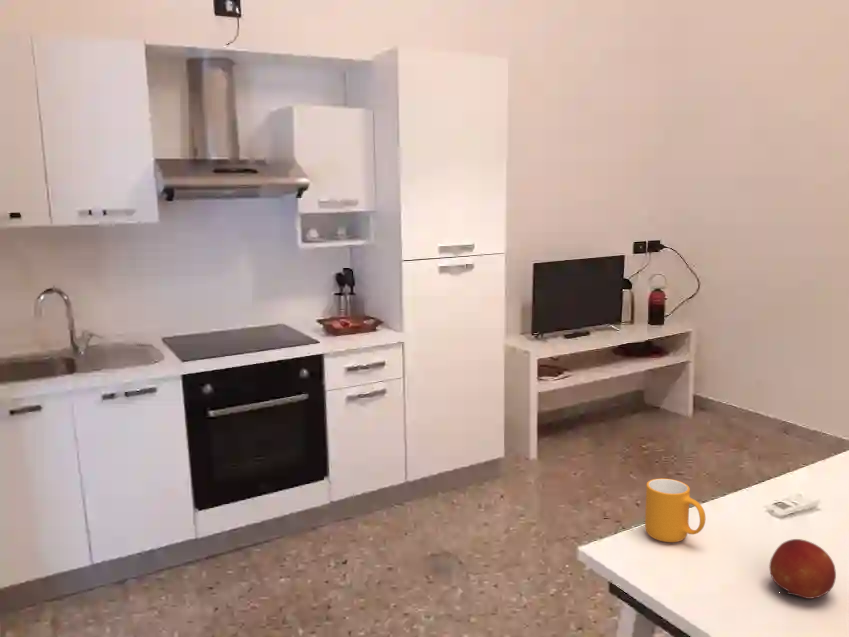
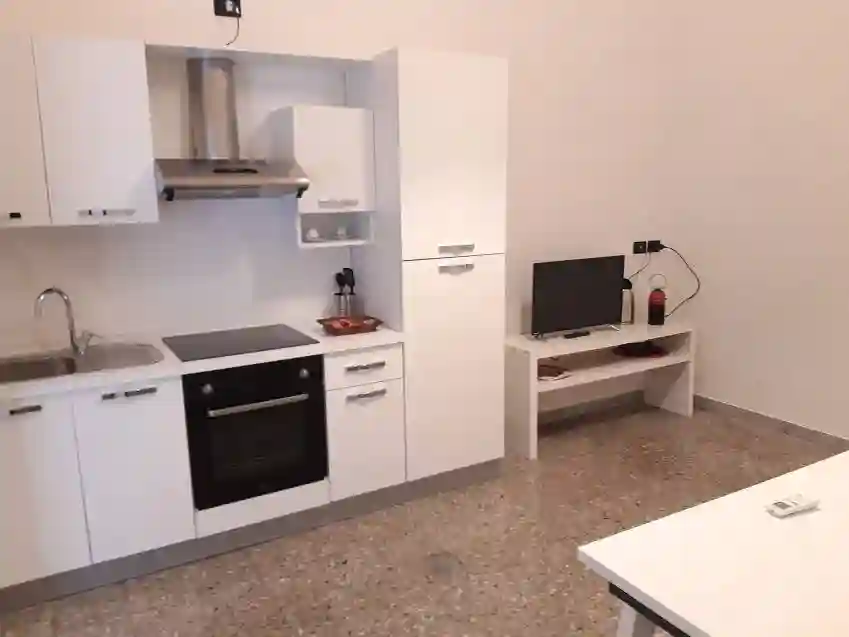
- mug (675, 514)
- fruit (802, 567)
